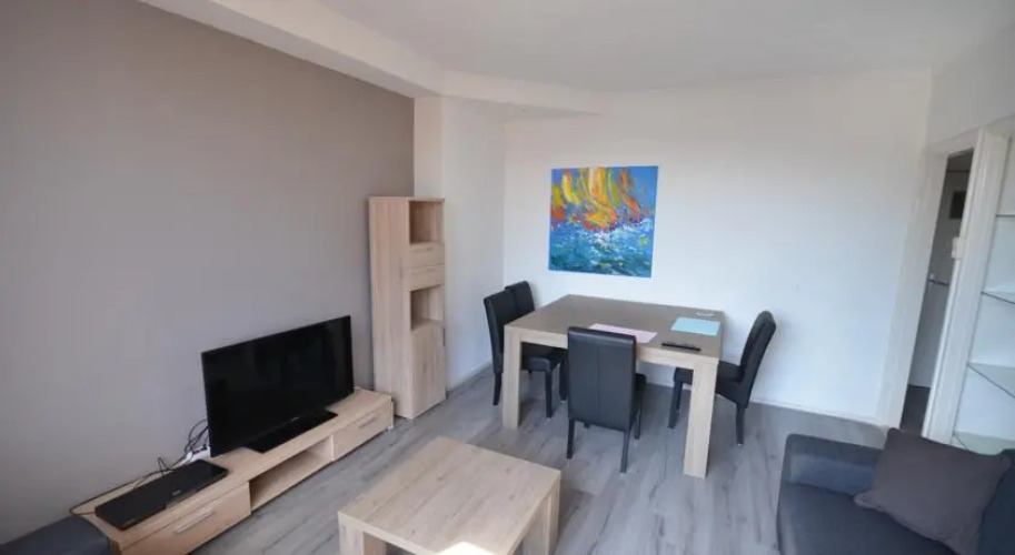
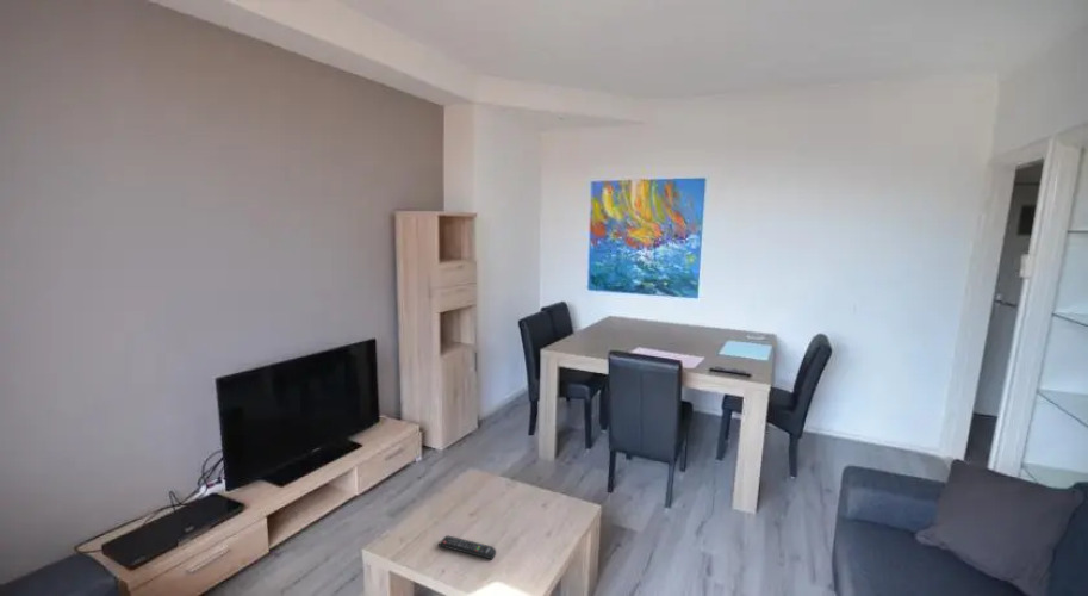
+ remote control (466, 547)
